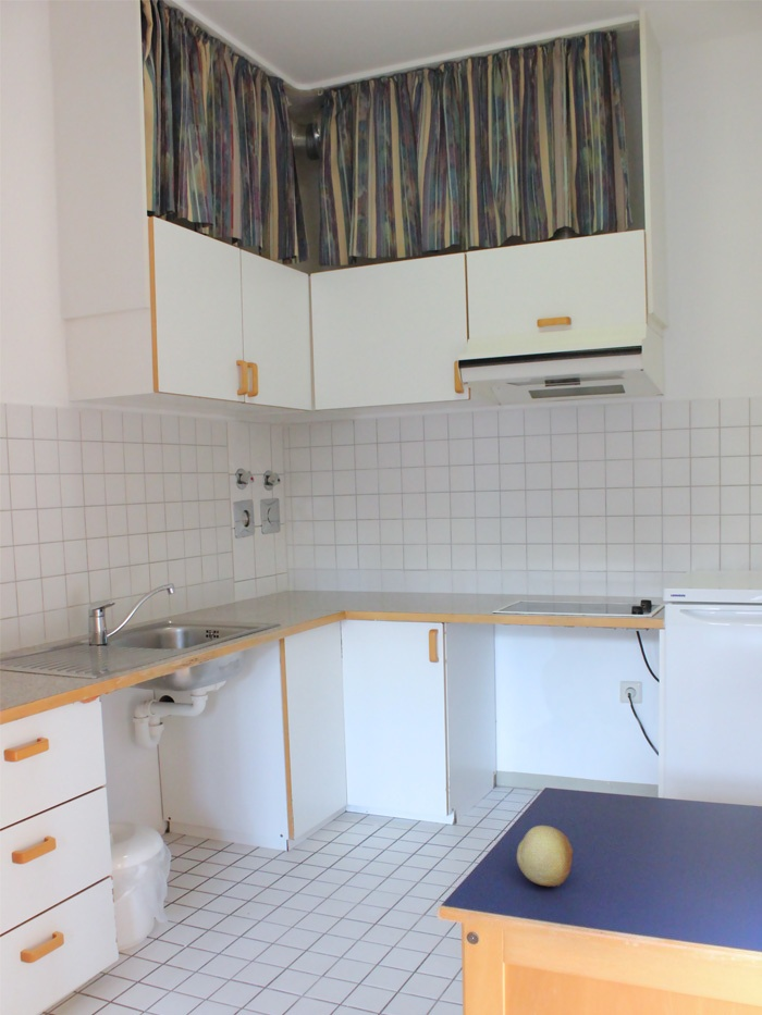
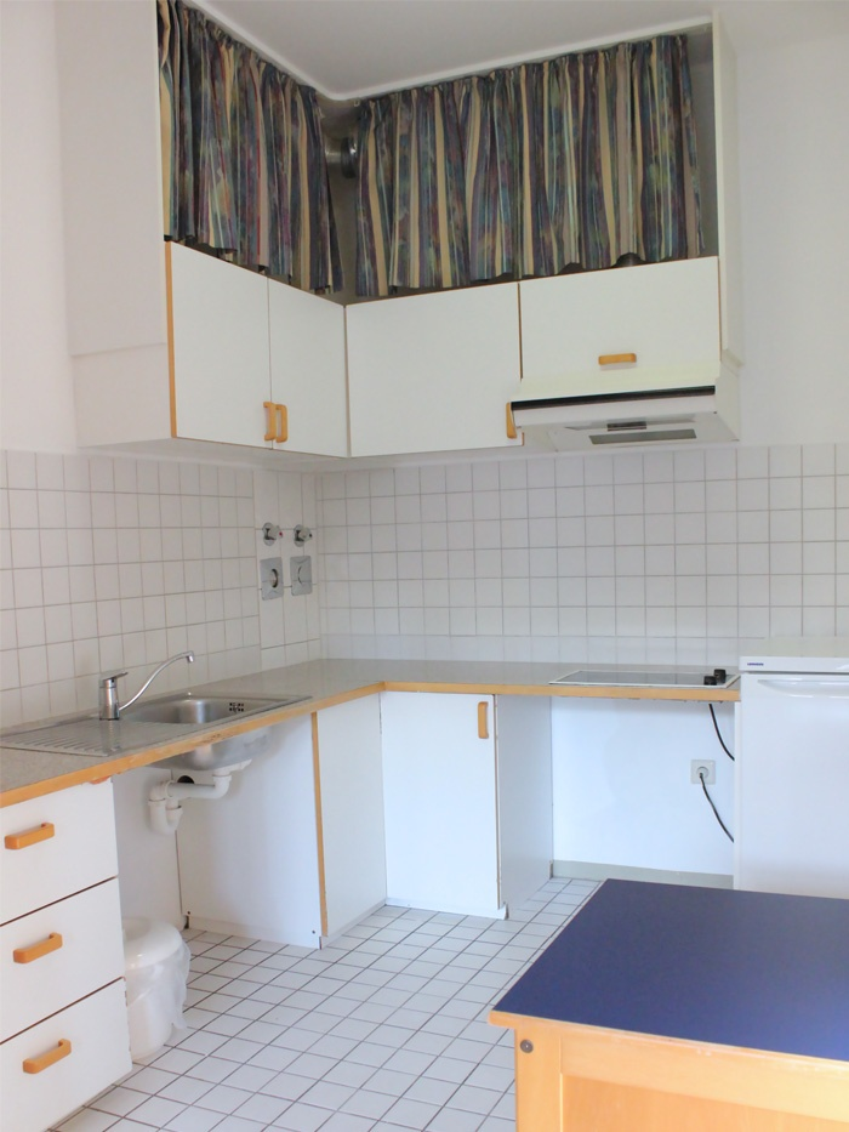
- fruit (544, 856)
